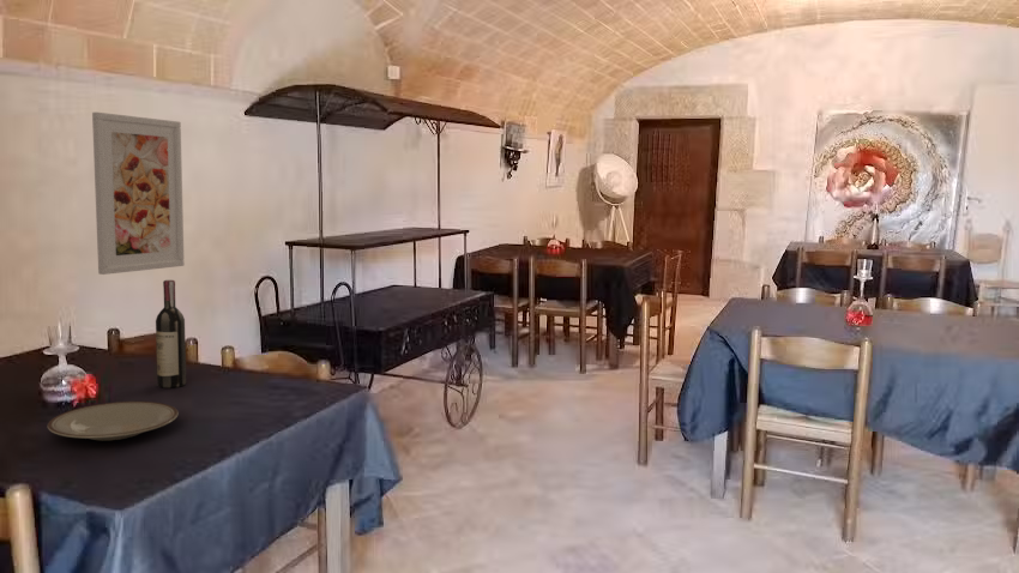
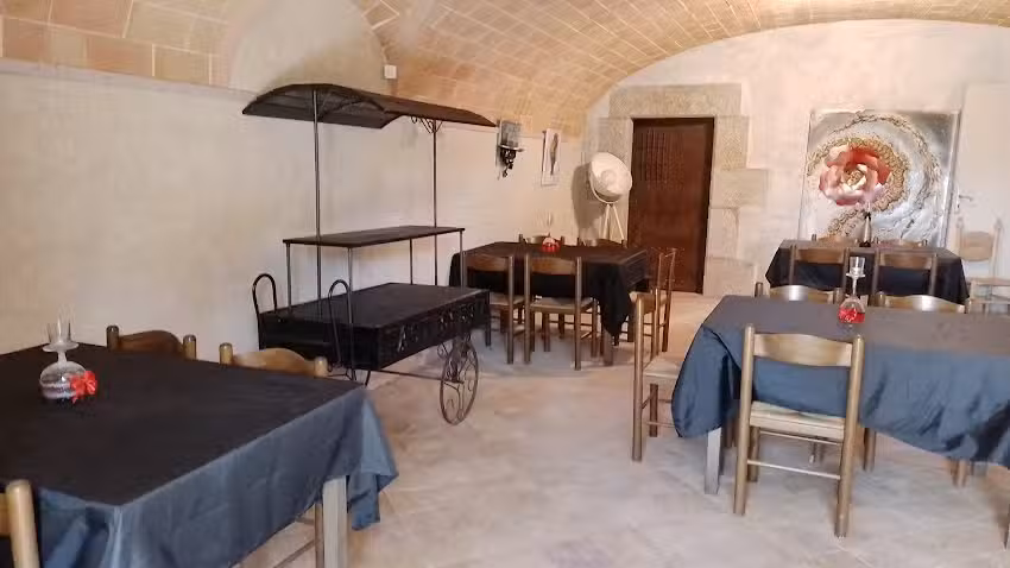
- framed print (141, 194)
- wine bottle (170, 332)
- plate (115, 424)
